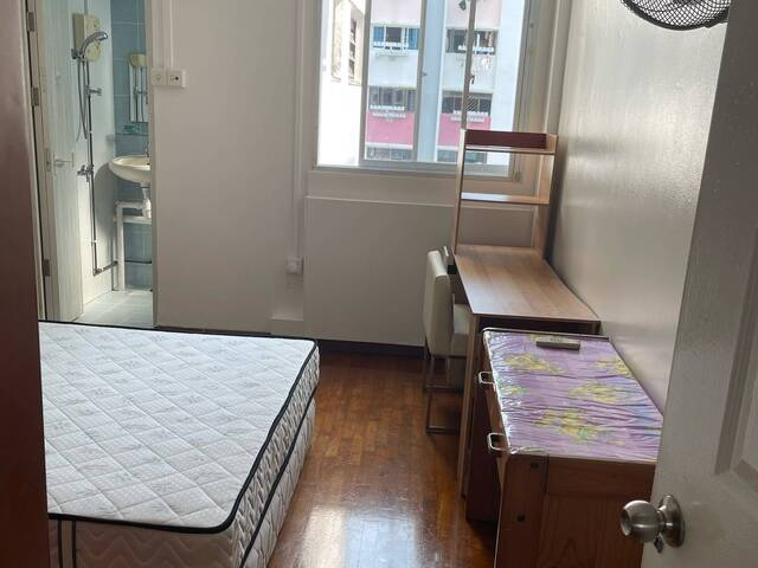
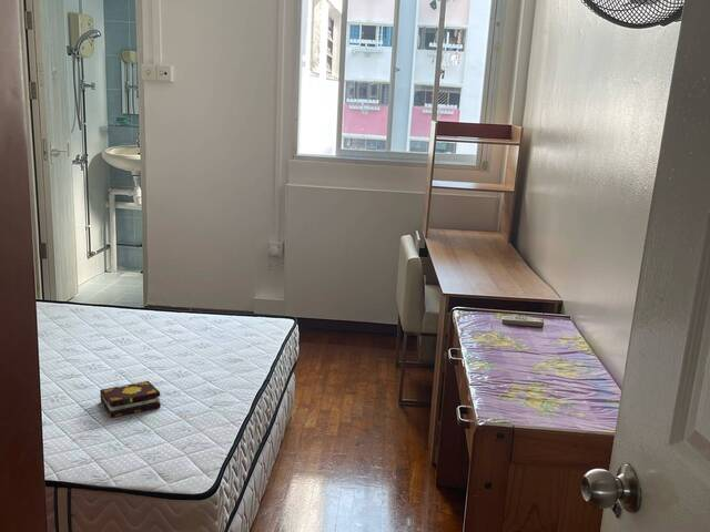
+ book (130, 397)
